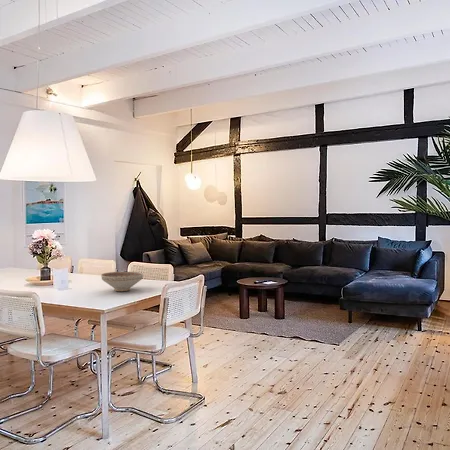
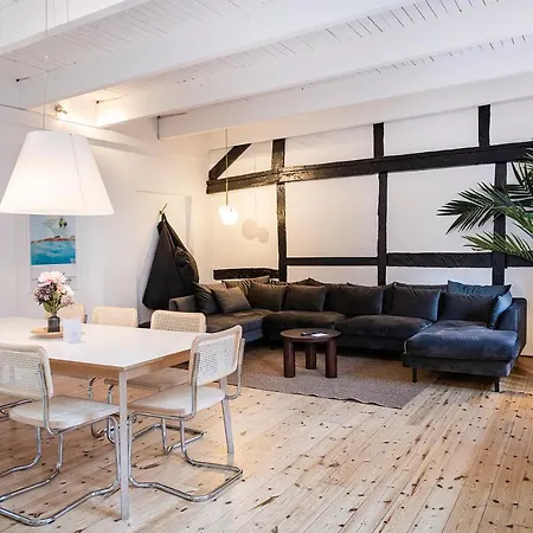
- decorative bowl (122, 282)
